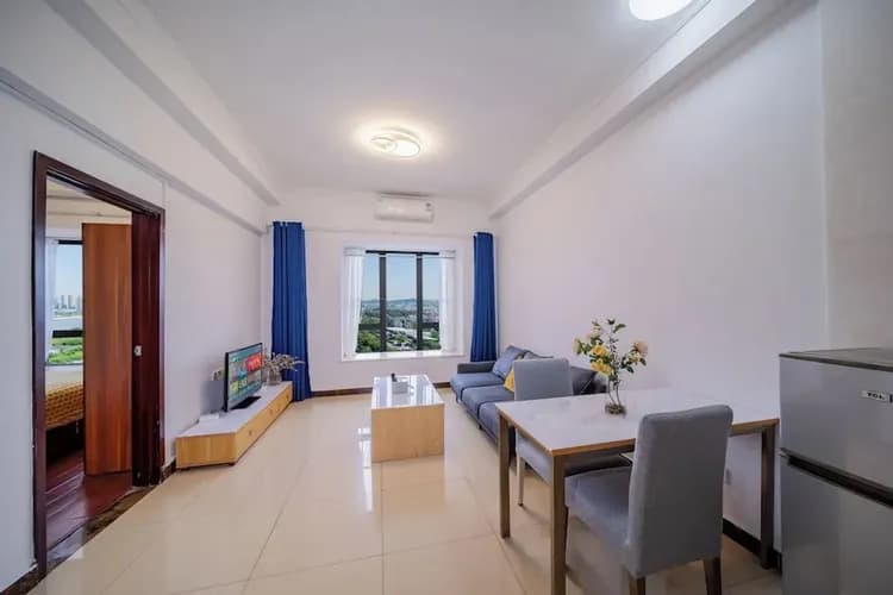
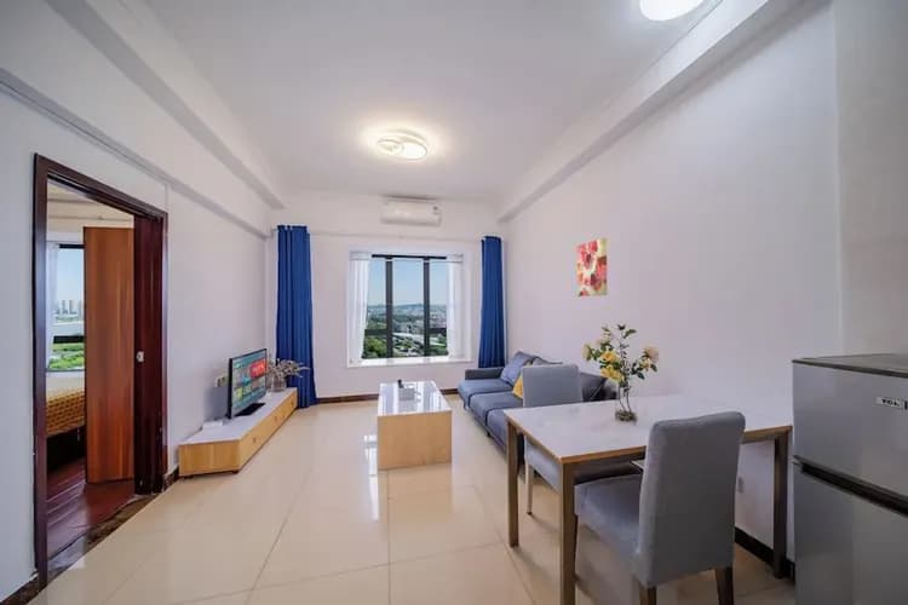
+ wall art (591, 269)
